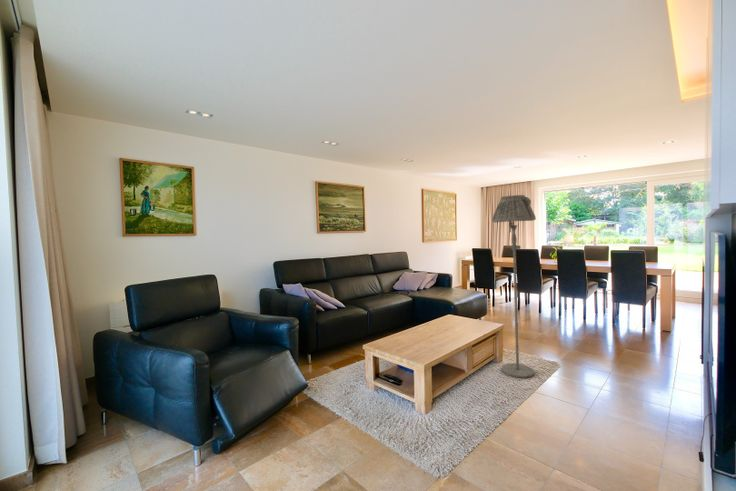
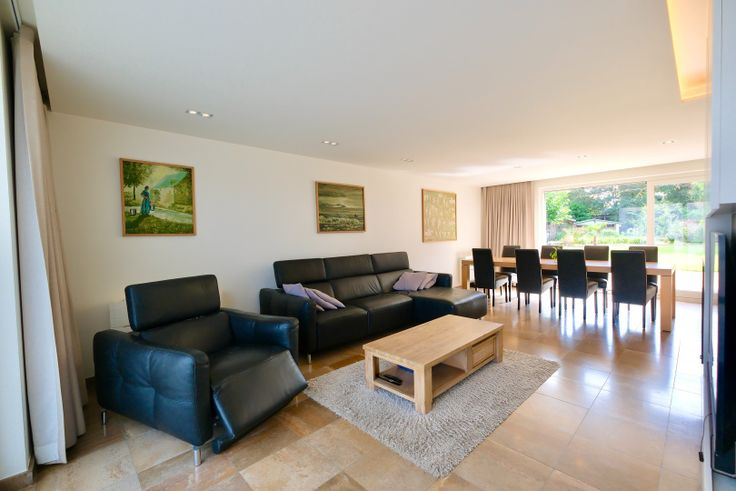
- floor lamp (515, 284)
